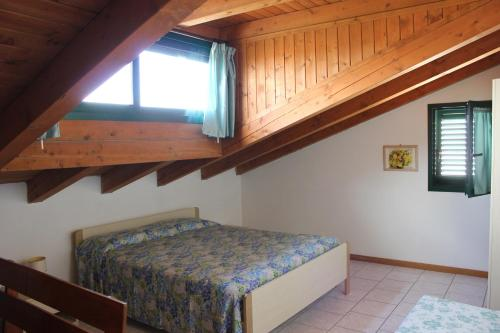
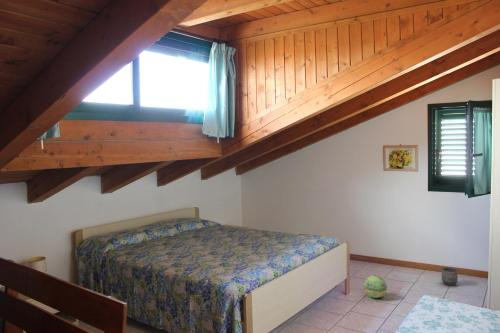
+ planter (449, 276)
+ ball (375, 286)
